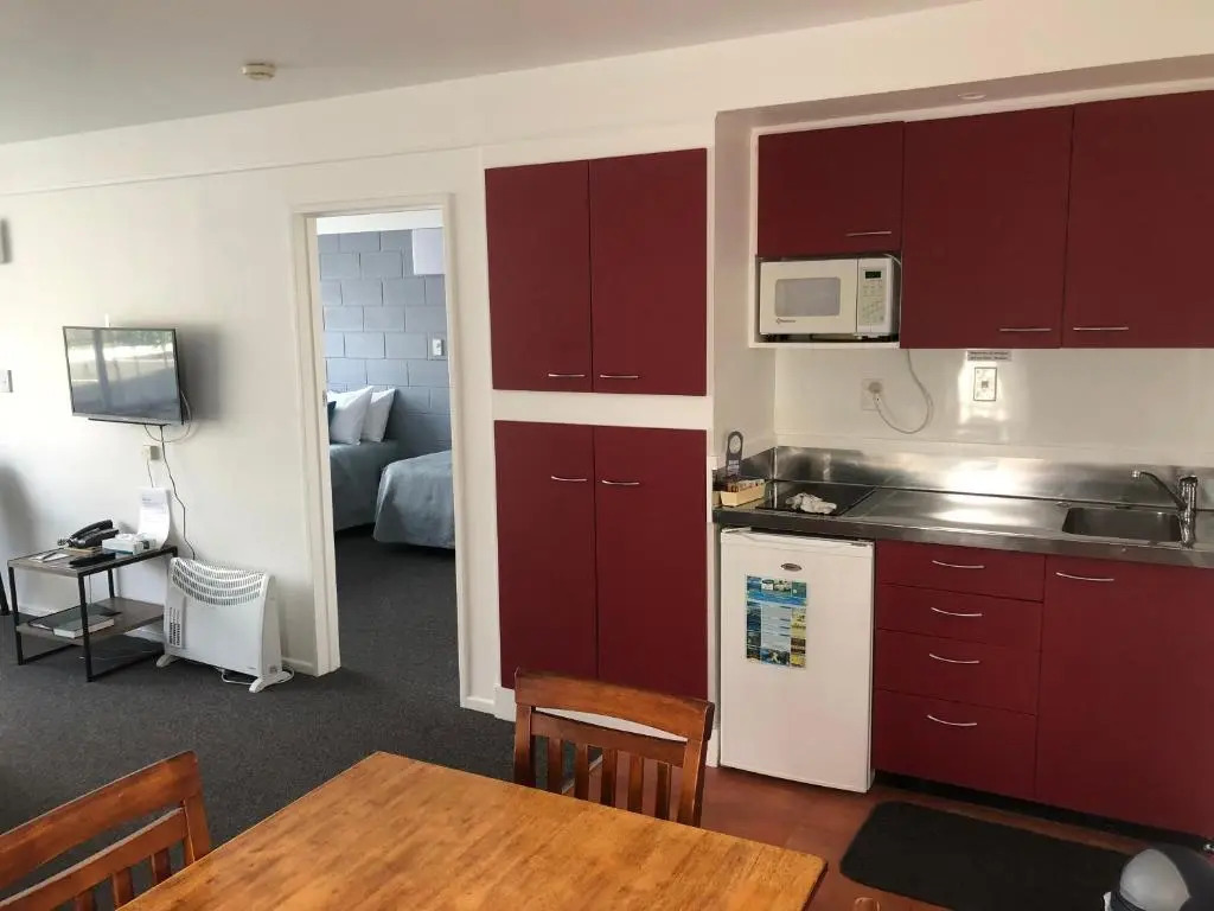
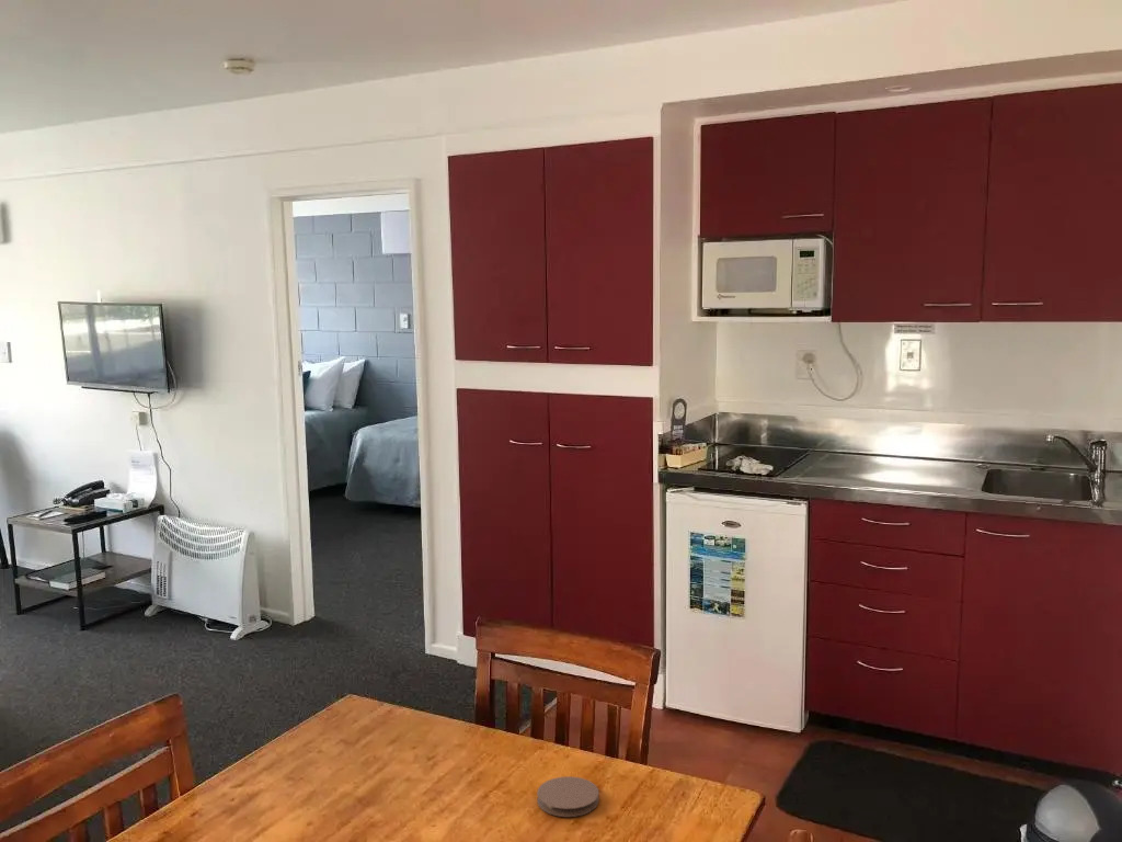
+ coaster (568, 796)
